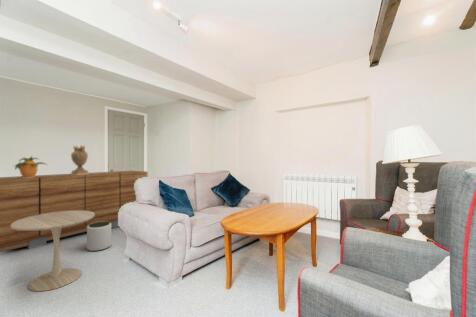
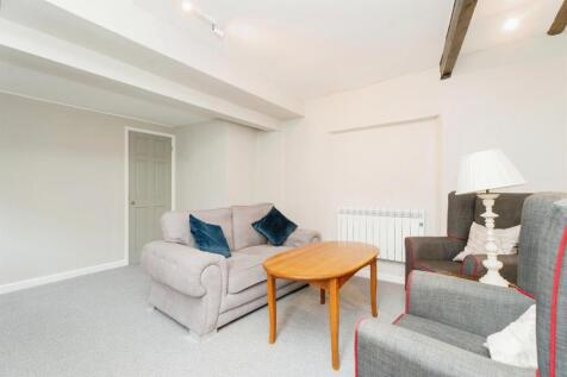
- potted plant (31, 166)
- sideboard (77, 203)
- plant pot (99, 235)
- decorative urn (79, 159)
- side table (56, 248)
